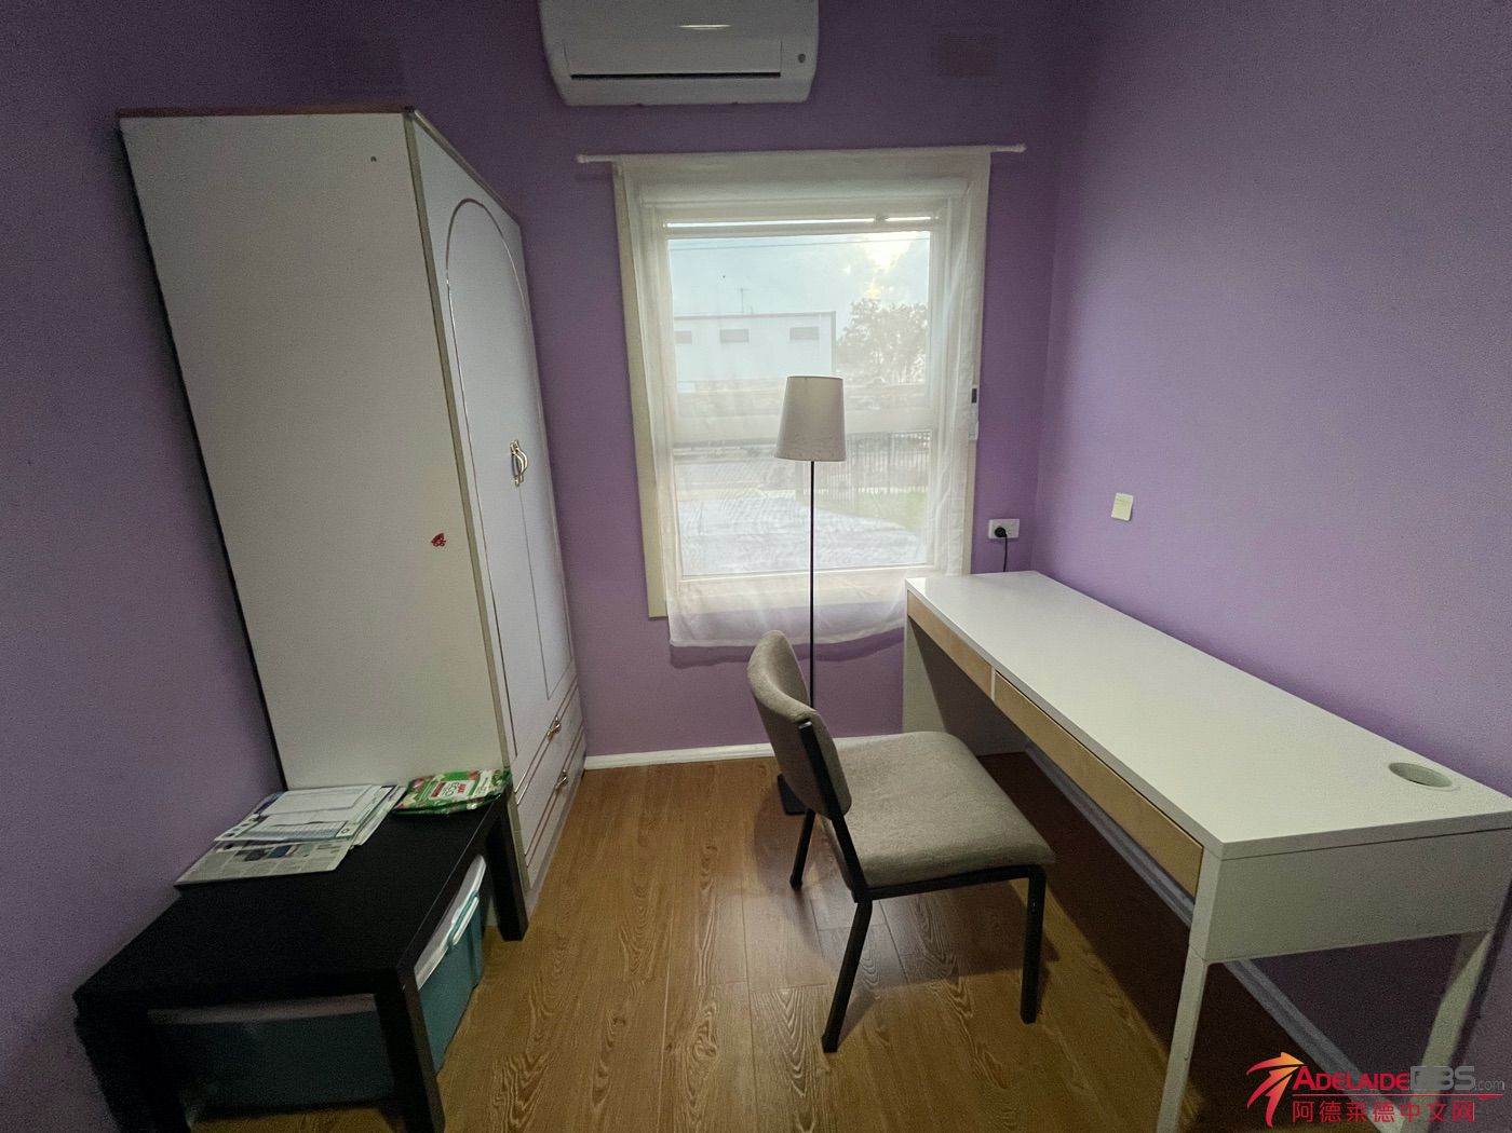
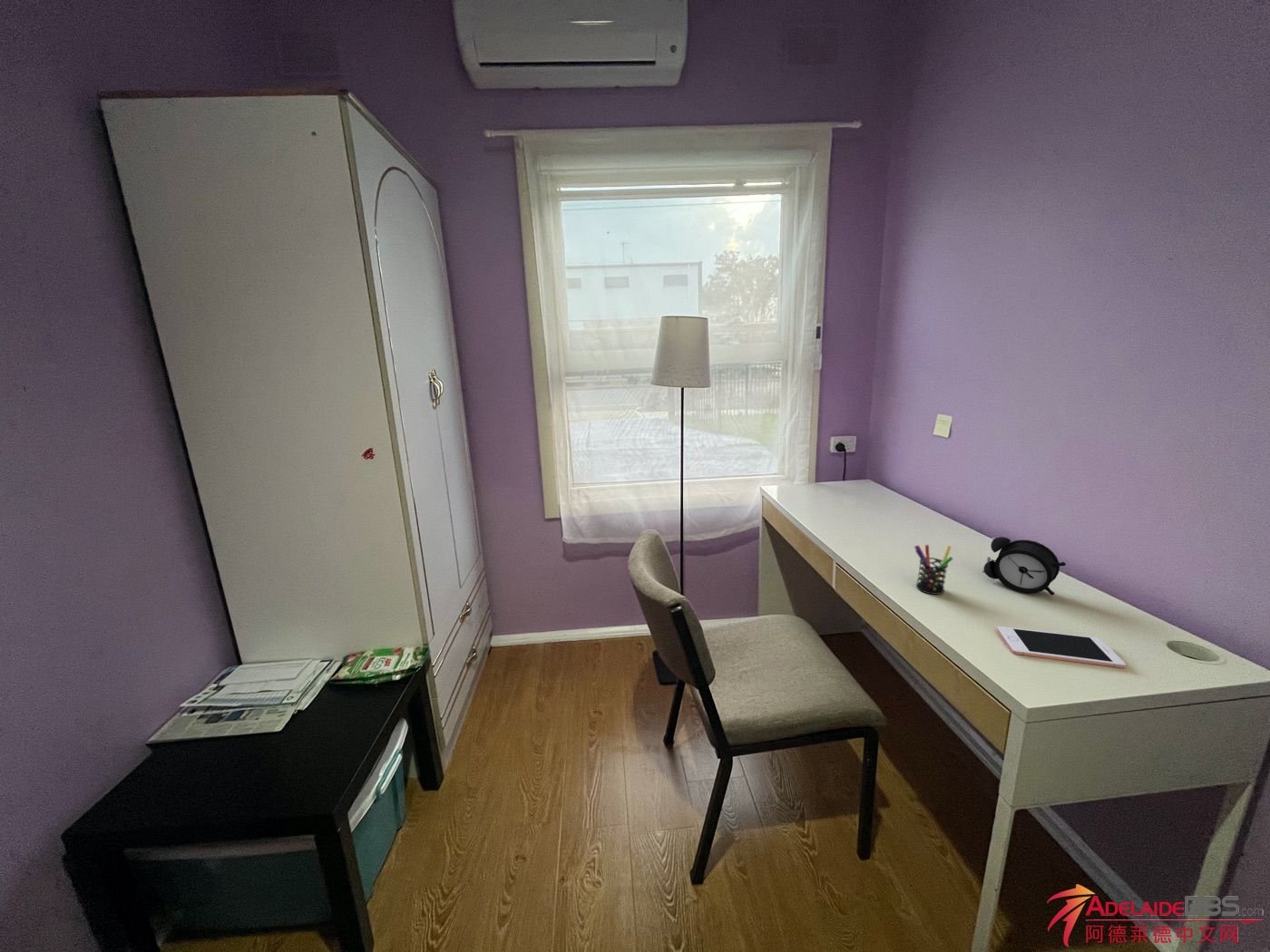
+ cell phone (1057, 646)
+ alarm clock (1021, 565)
+ pen holder (934, 568)
